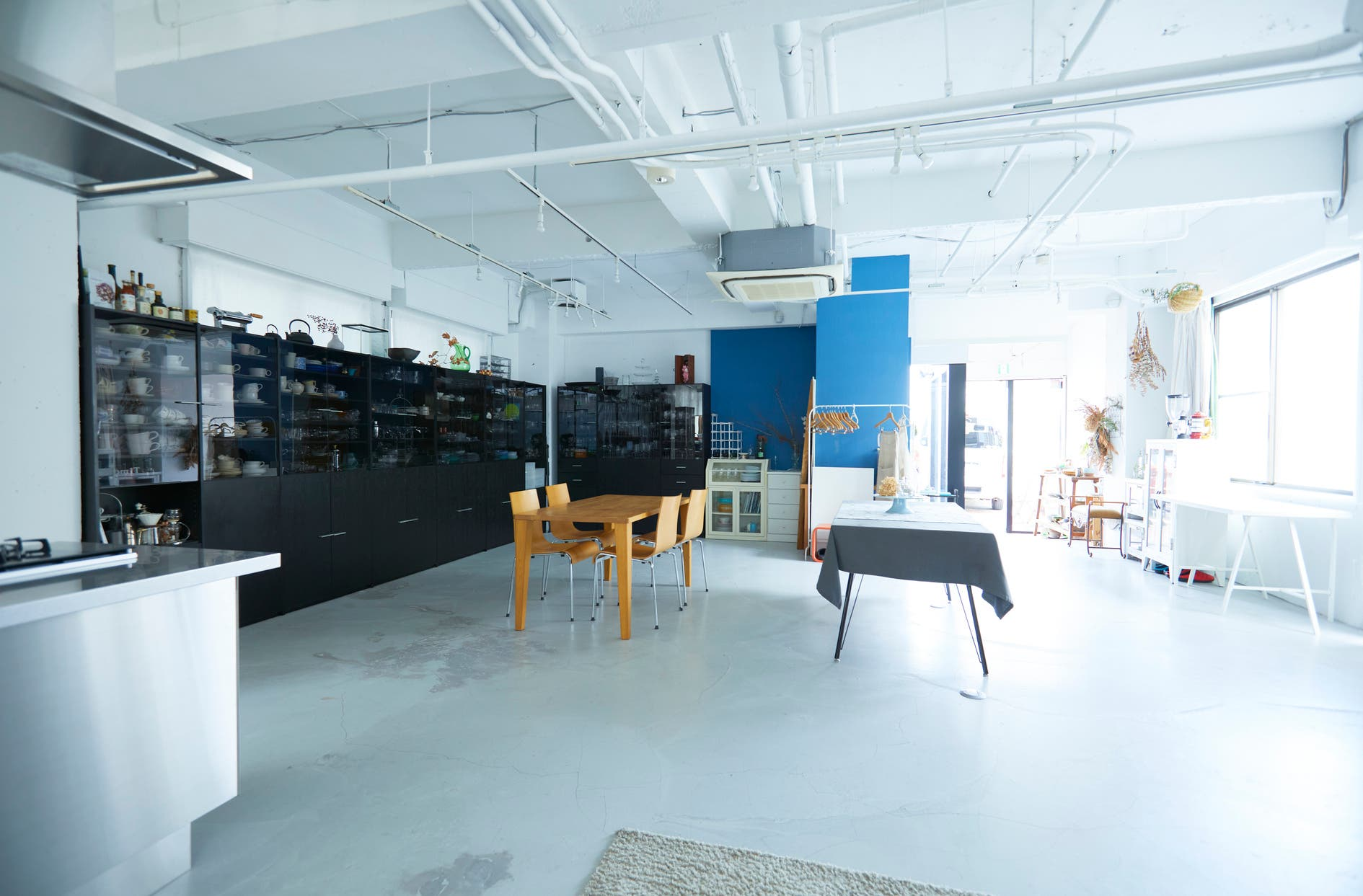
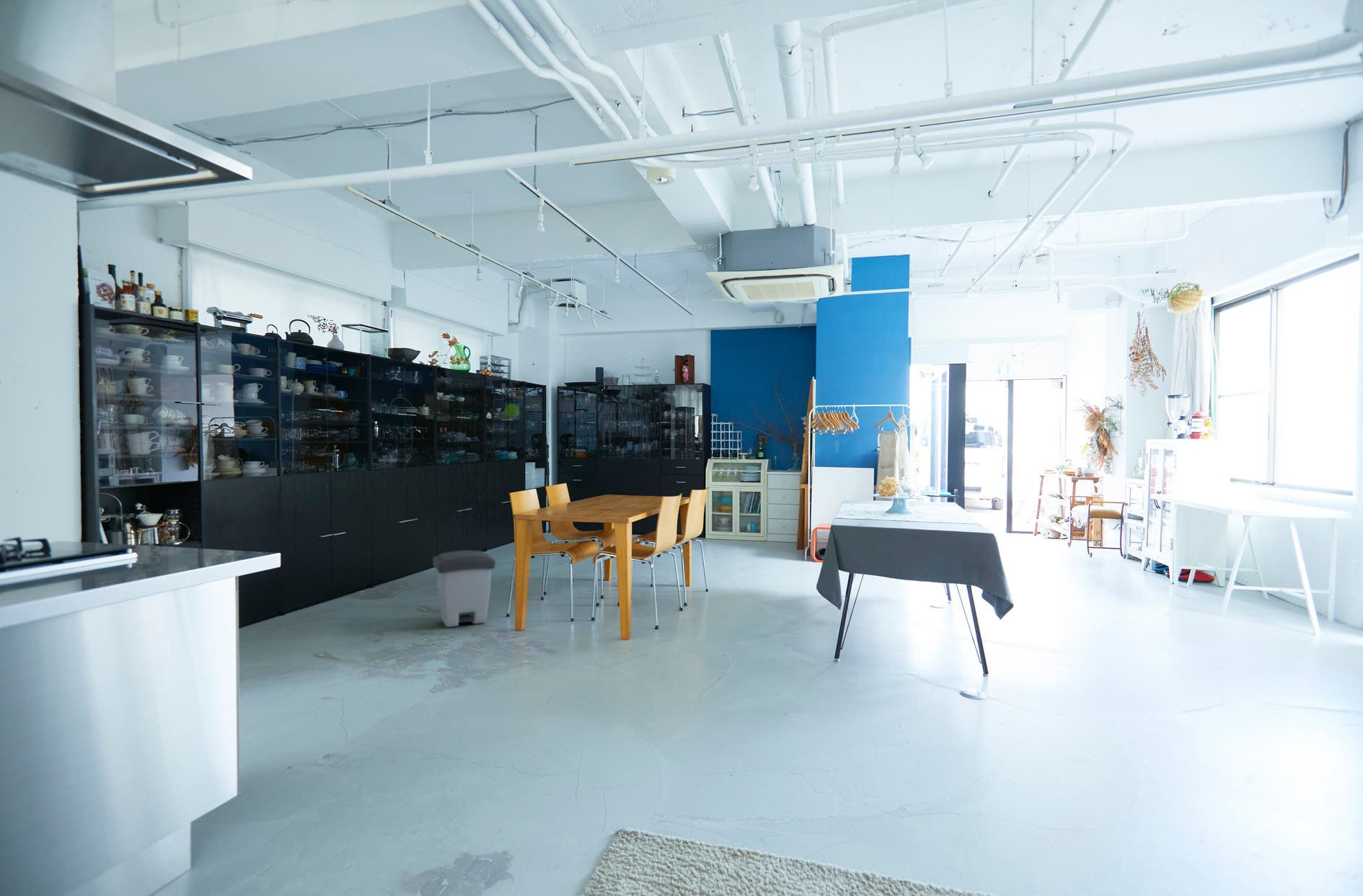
+ trash can (463, 587)
